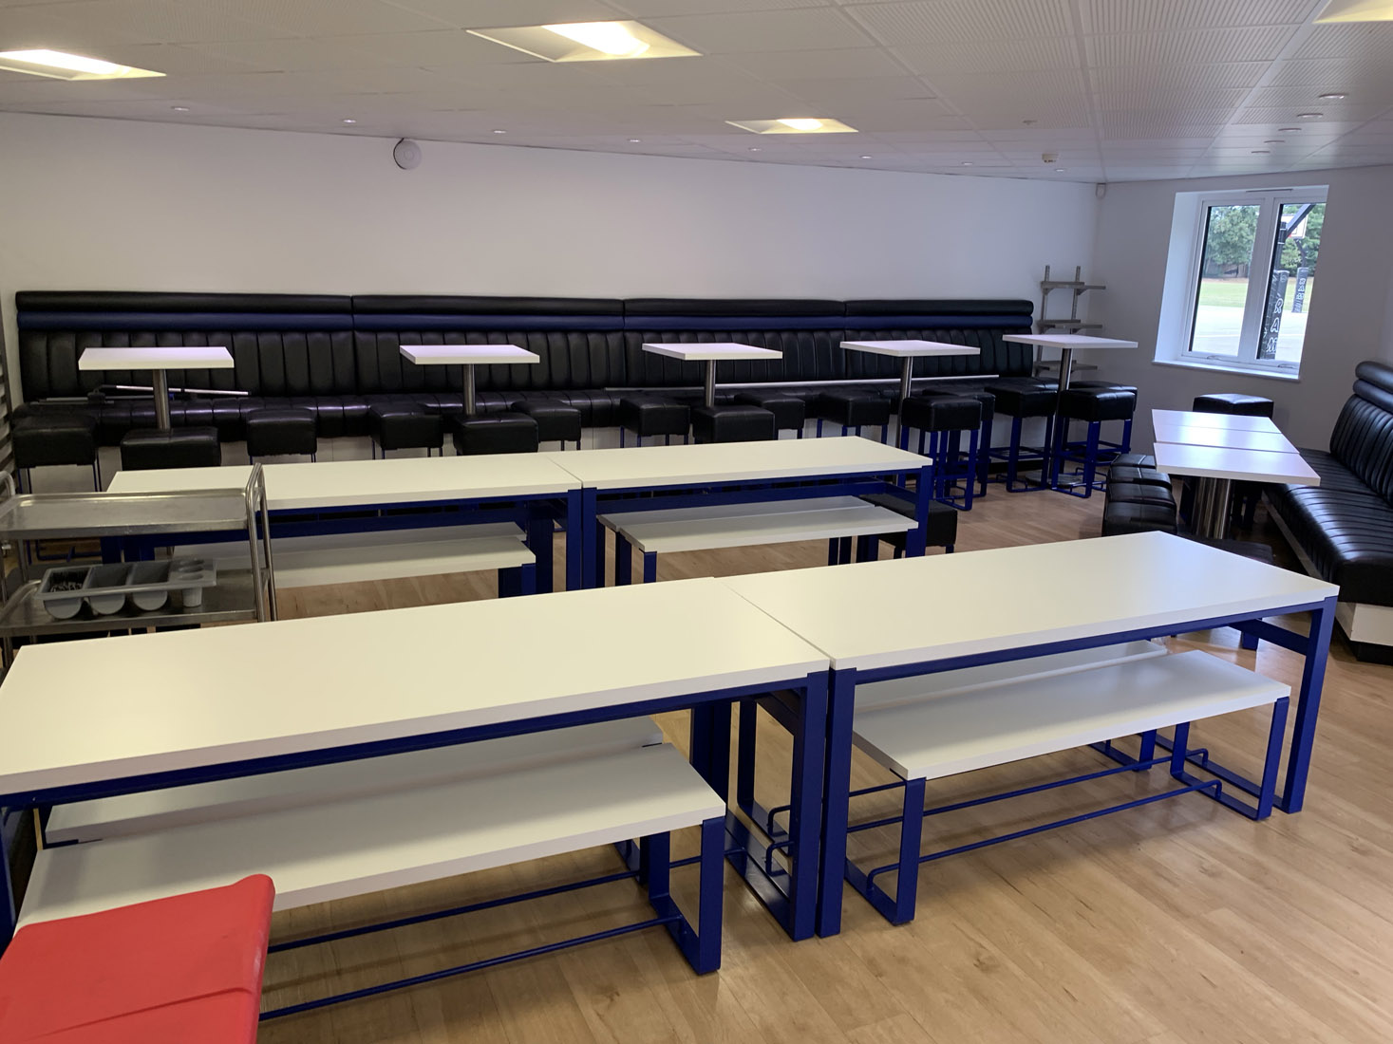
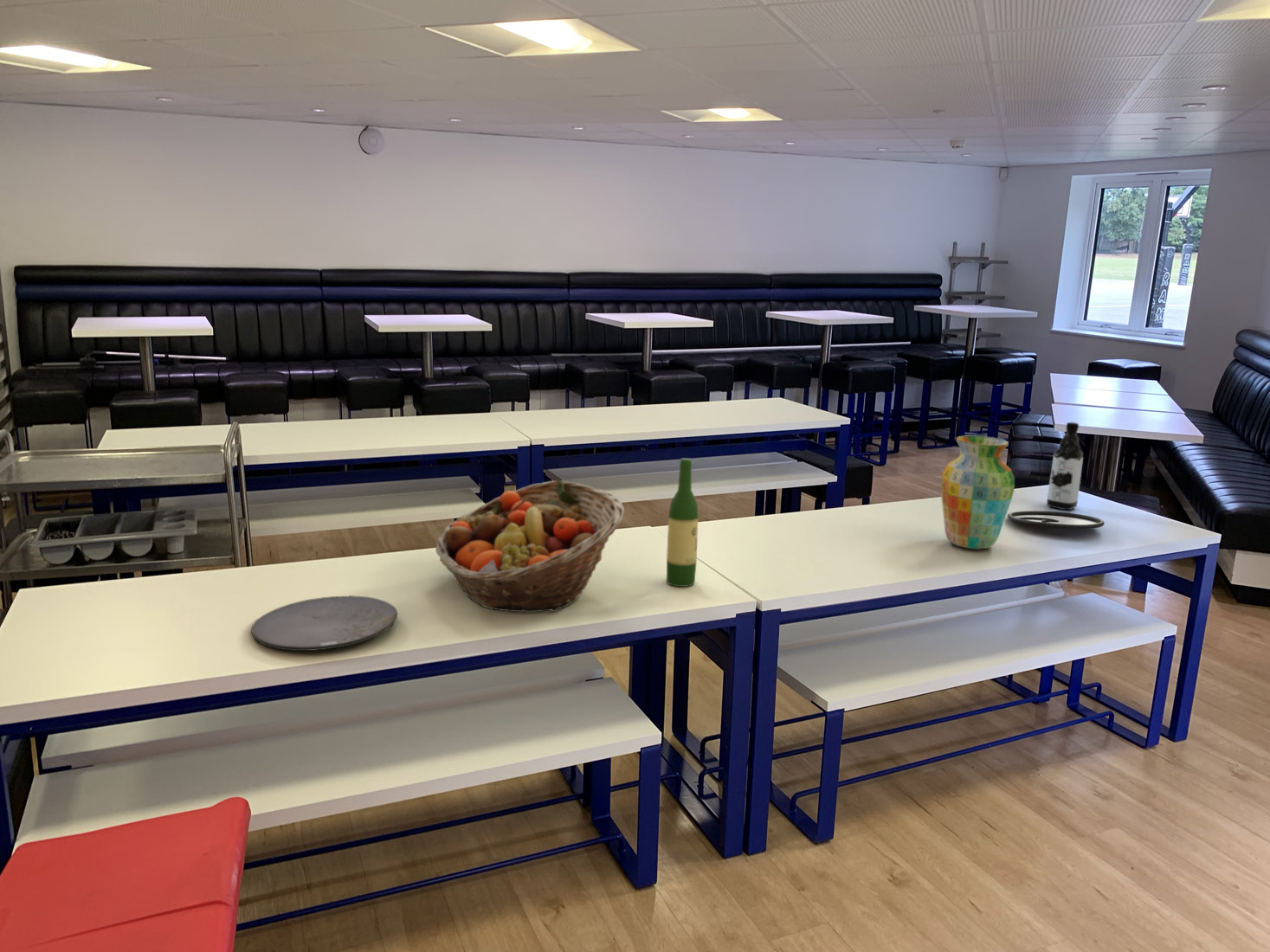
+ plate (326, 621)
+ plate (1054, 519)
+ fruit basket (529, 542)
+ vase (976, 492)
+ wine bottle (683, 521)
+ water bottle (1067, 465)
